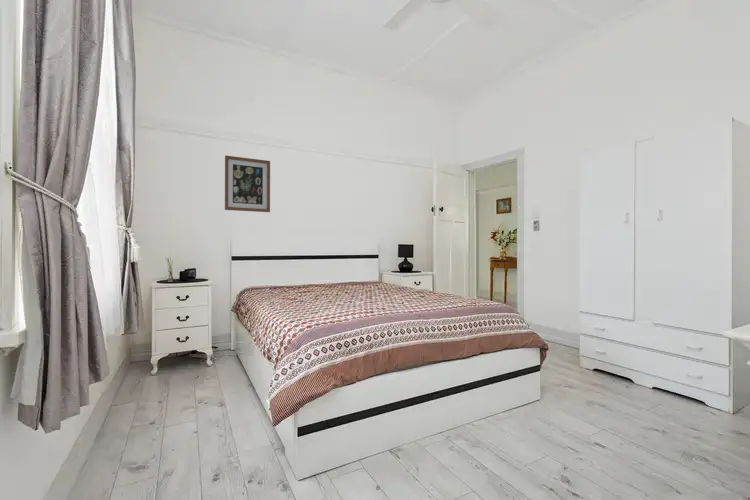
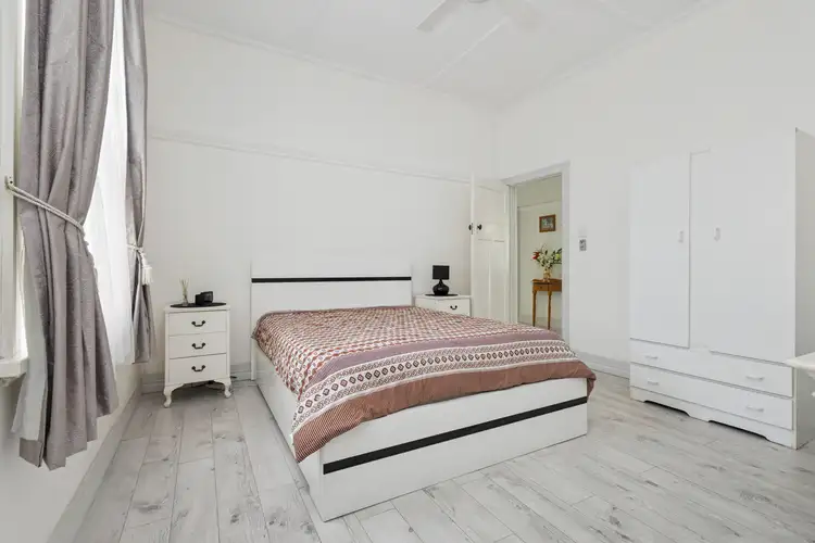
- wall art (248, 184)
